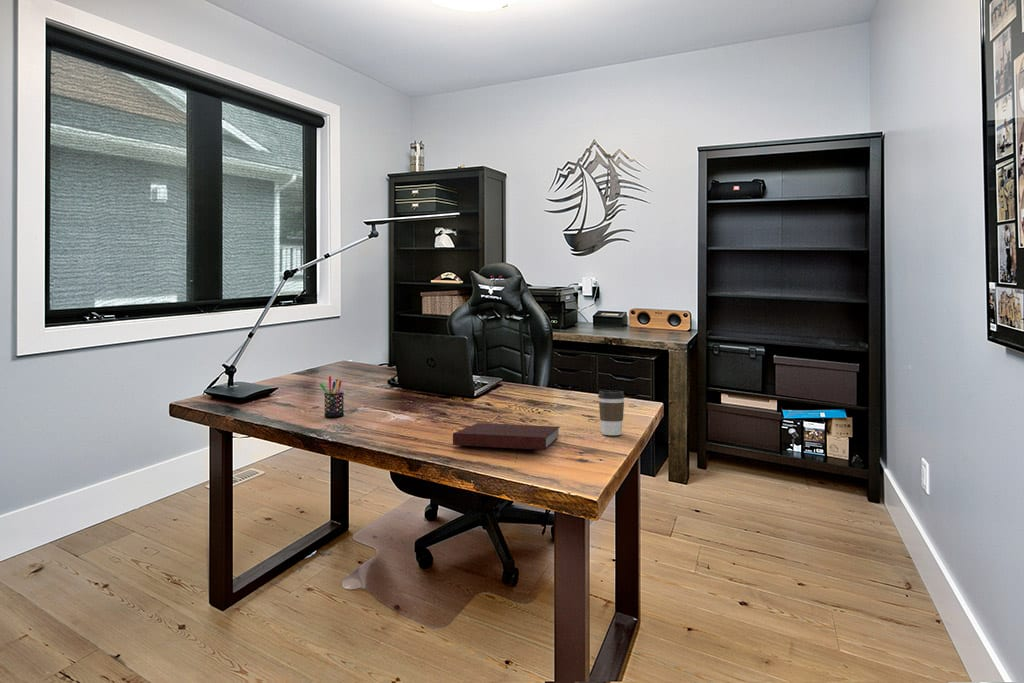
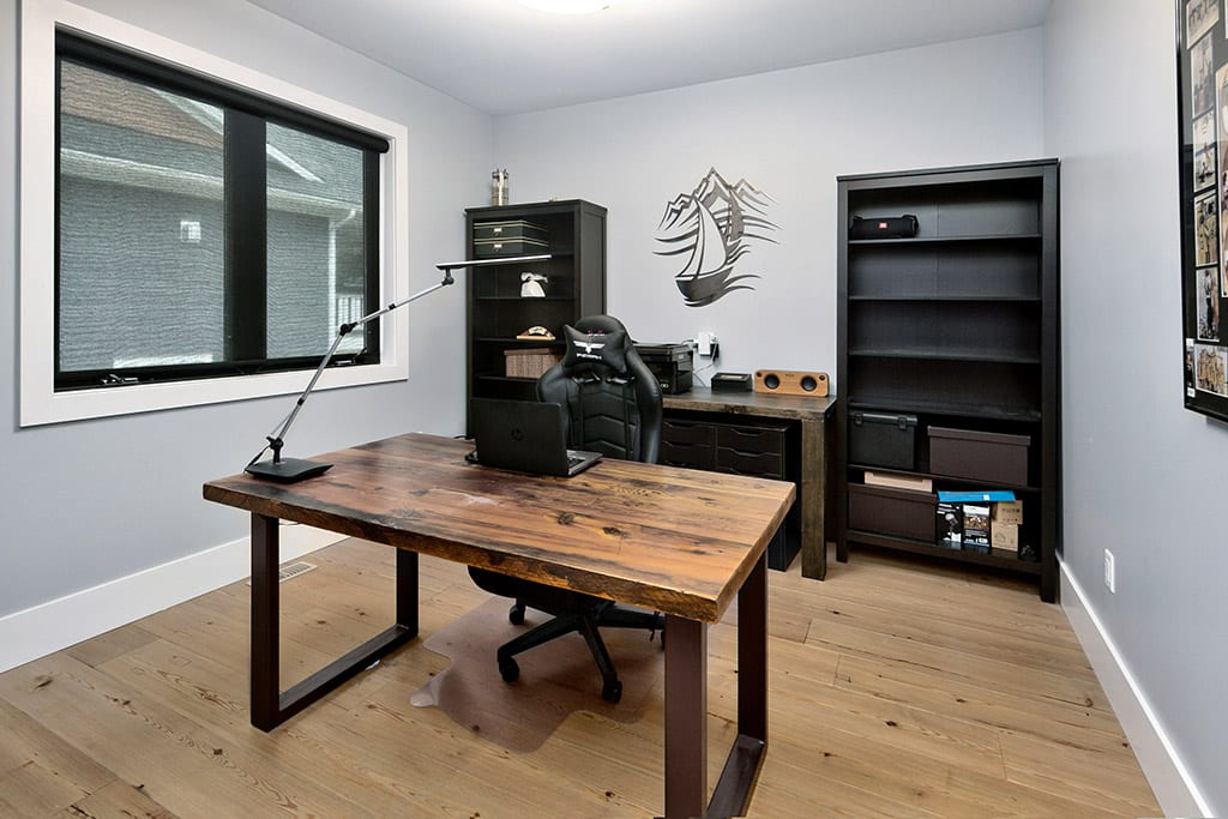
- coffee cup (611, 412)
- pen holder (331, 396)
- notebook (508, 435)
